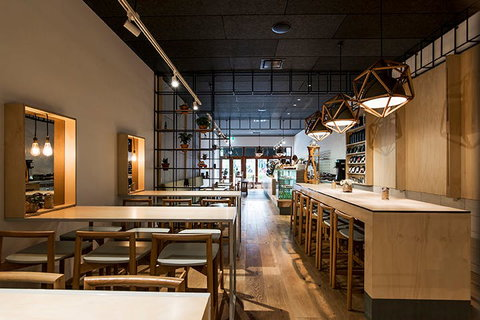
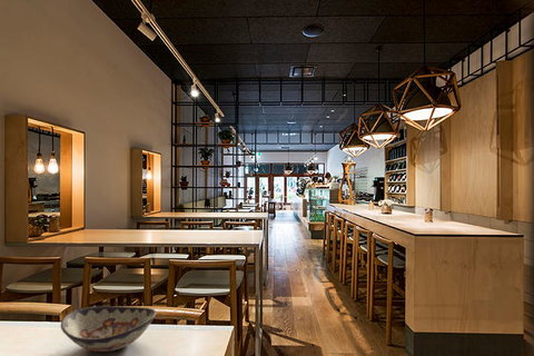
+ decorative bowl (110, 329)
